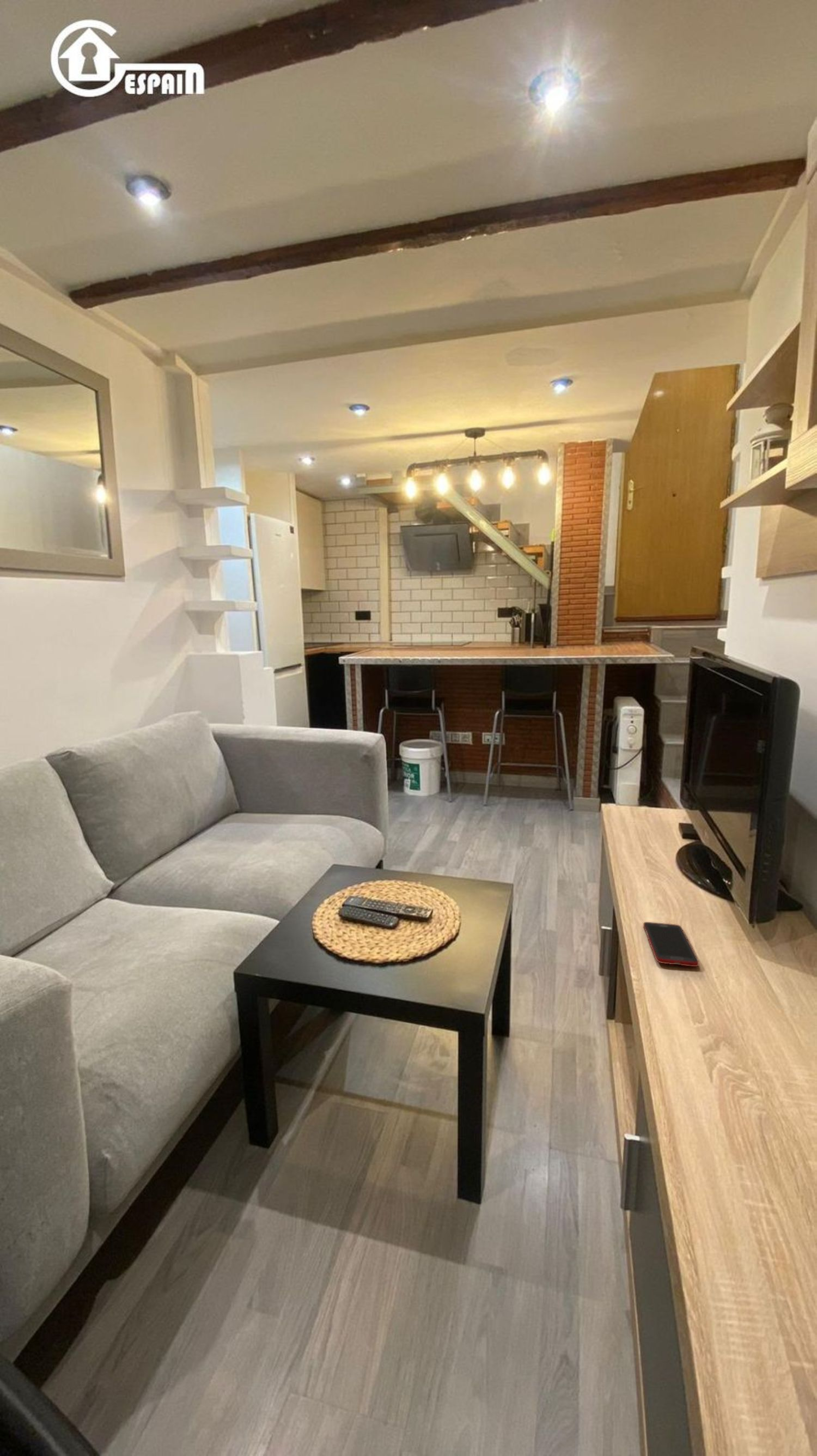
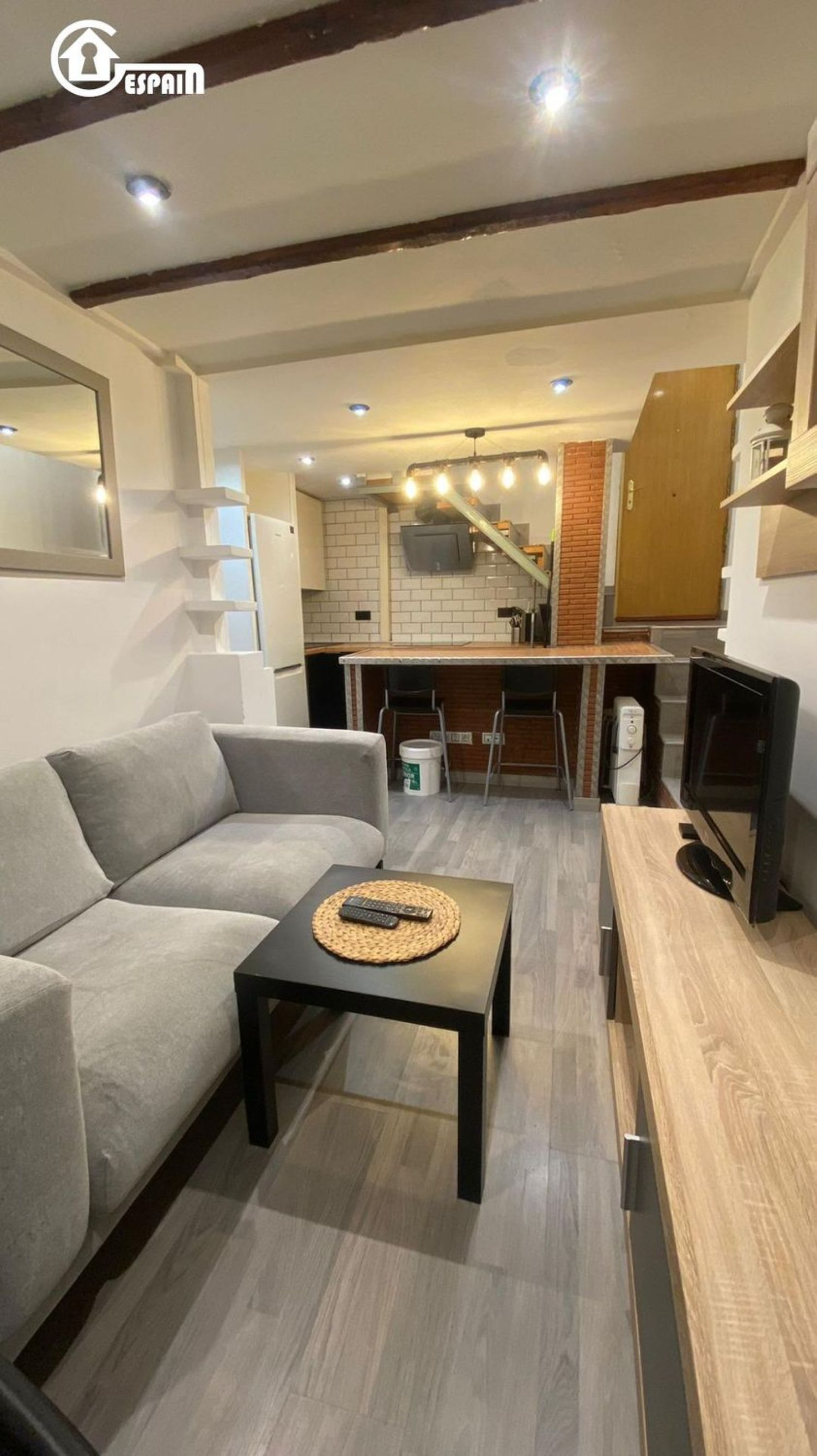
- cell phone (669, 943)
